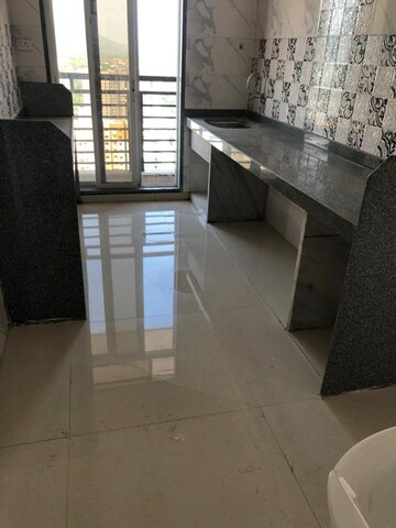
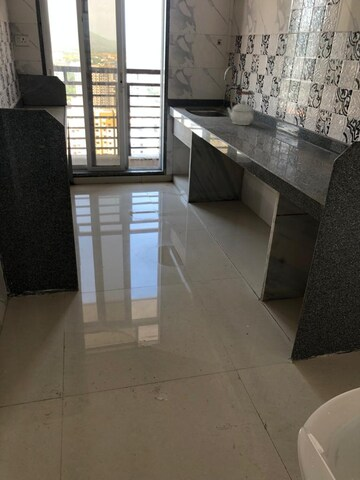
+ kettle (241, 107)
